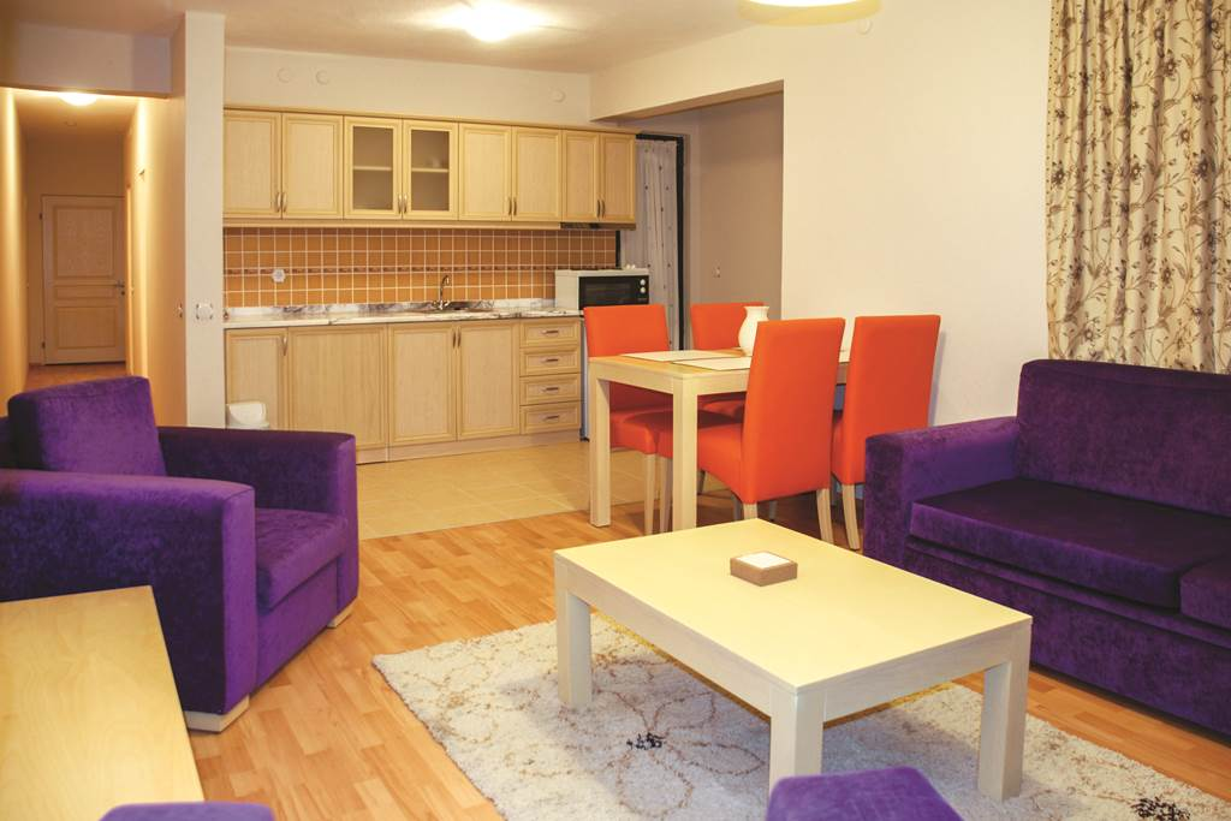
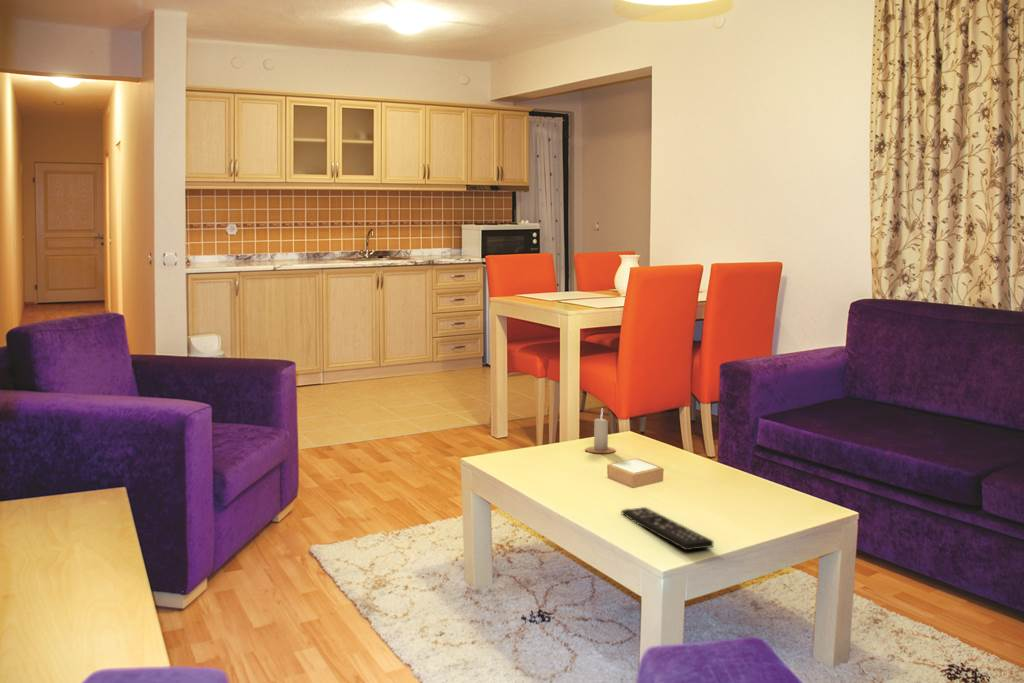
+ remote control (664, 526)
+ candle (600, 428)
